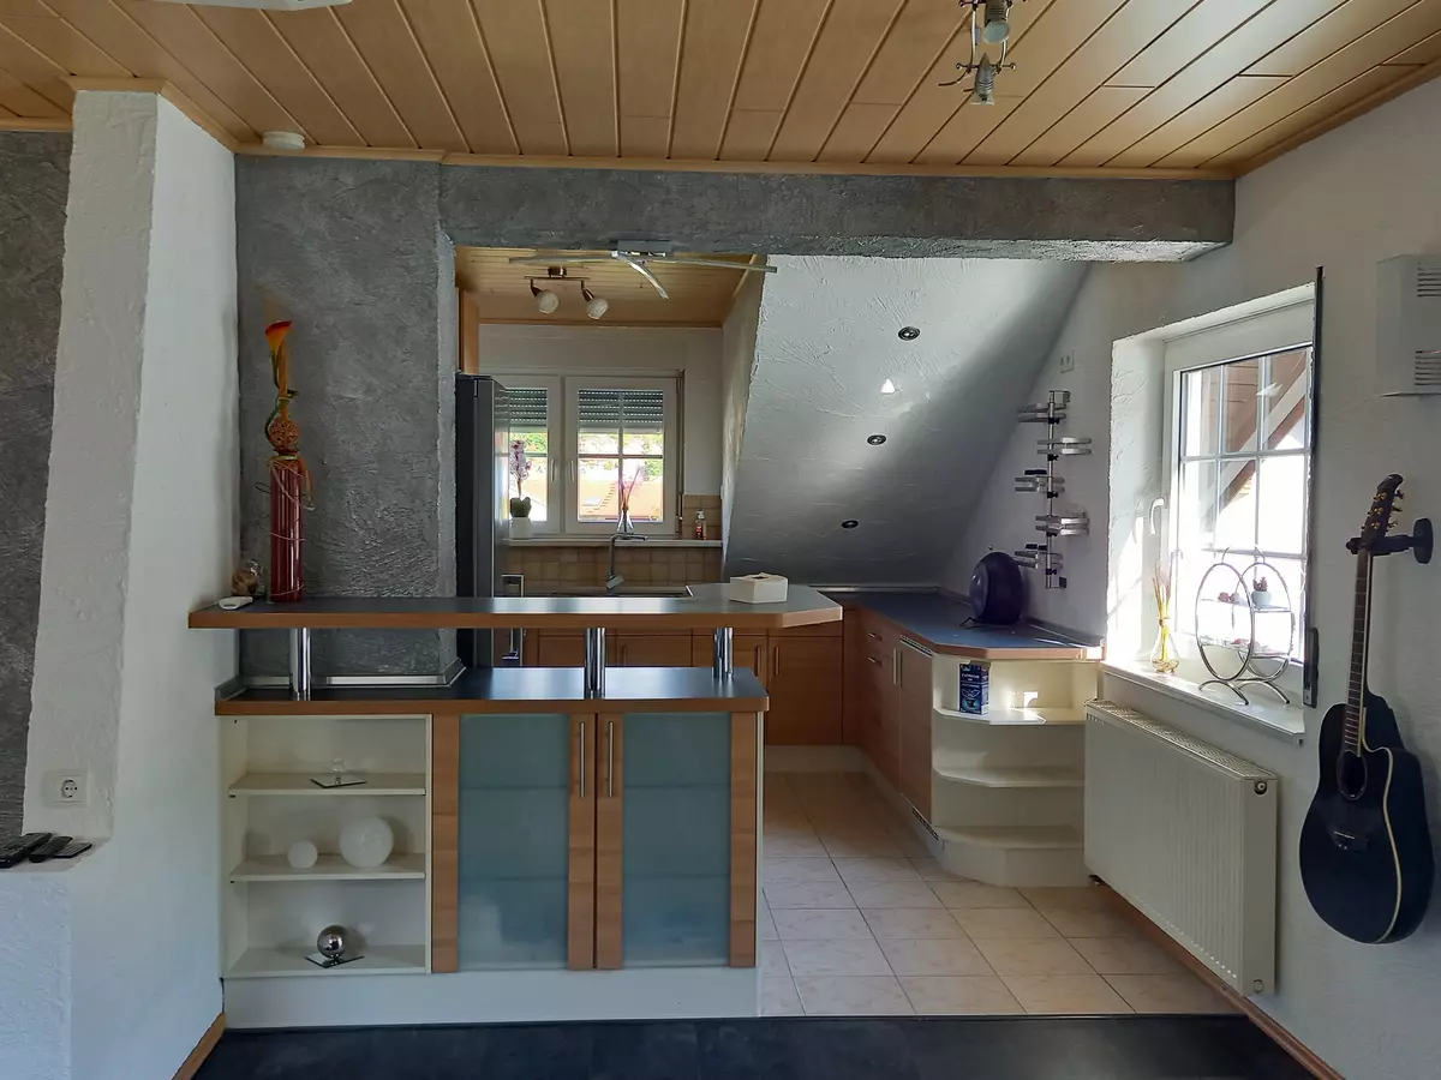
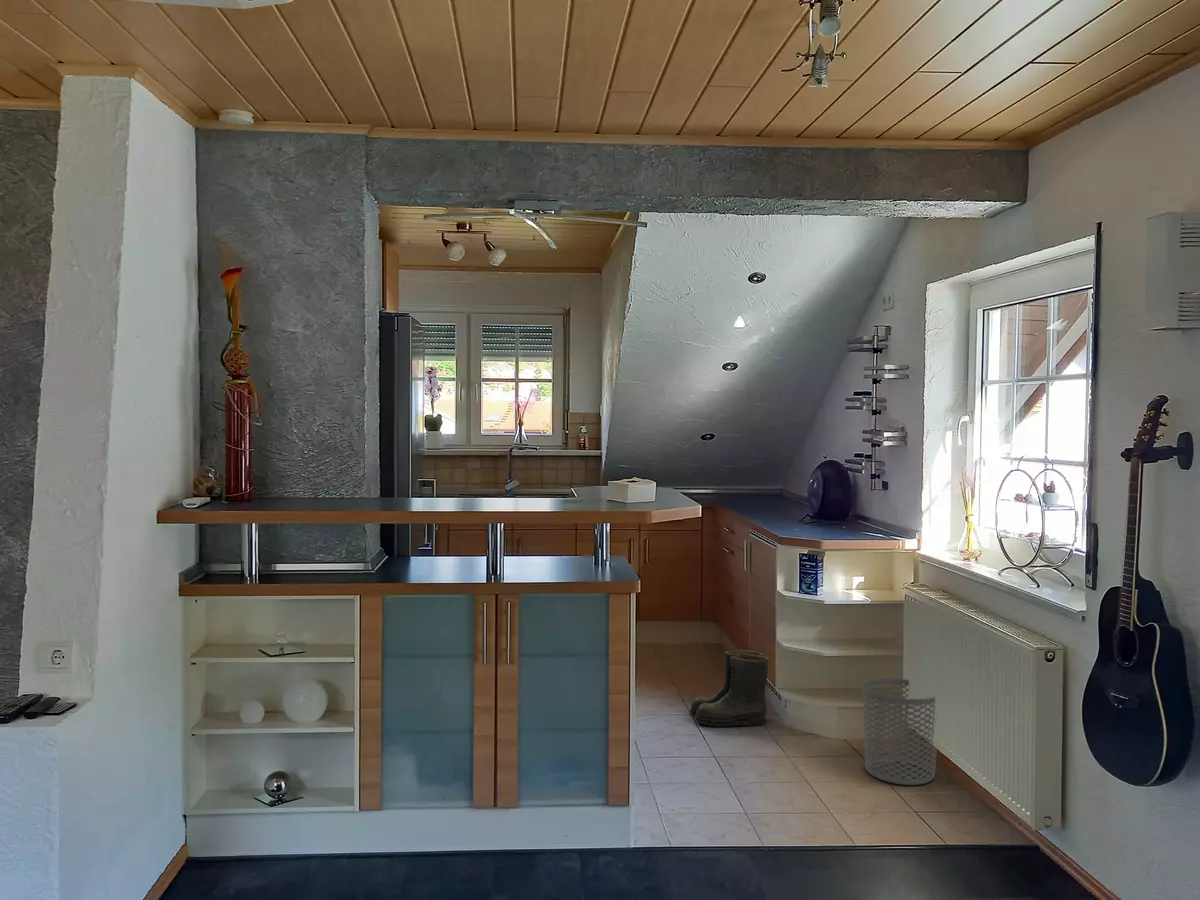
+ boots (728, 686)
+ waste bin (900, 730)
